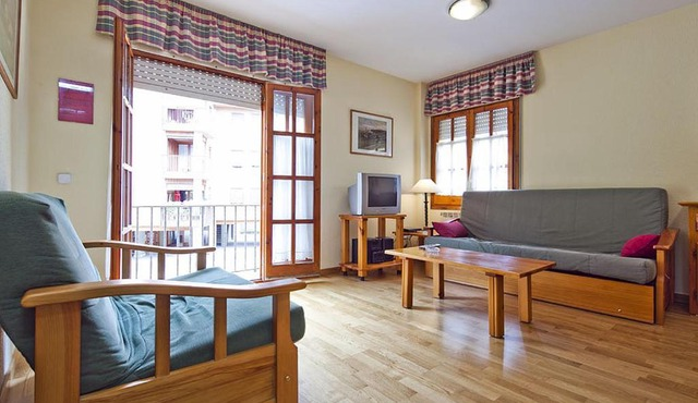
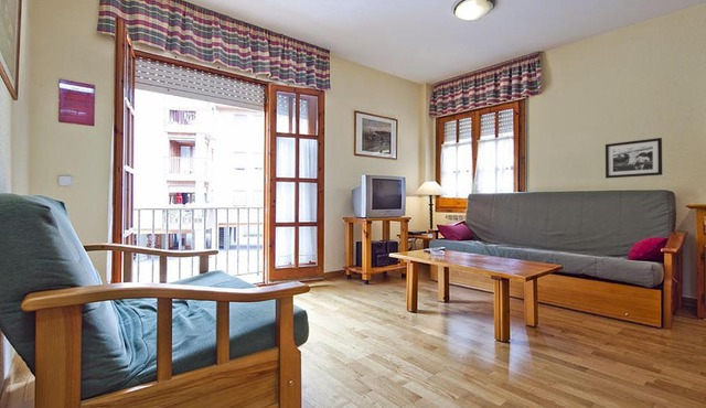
+ picture frame (632, 159)
